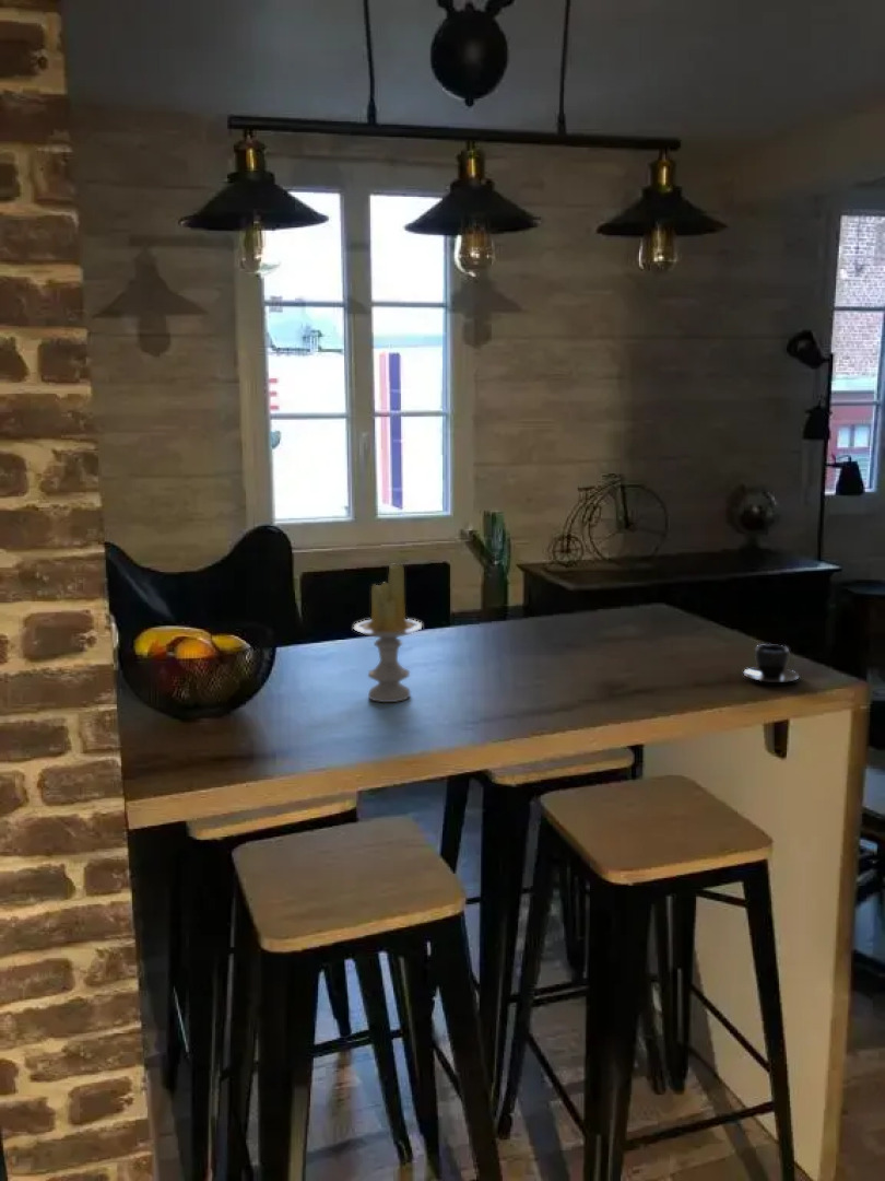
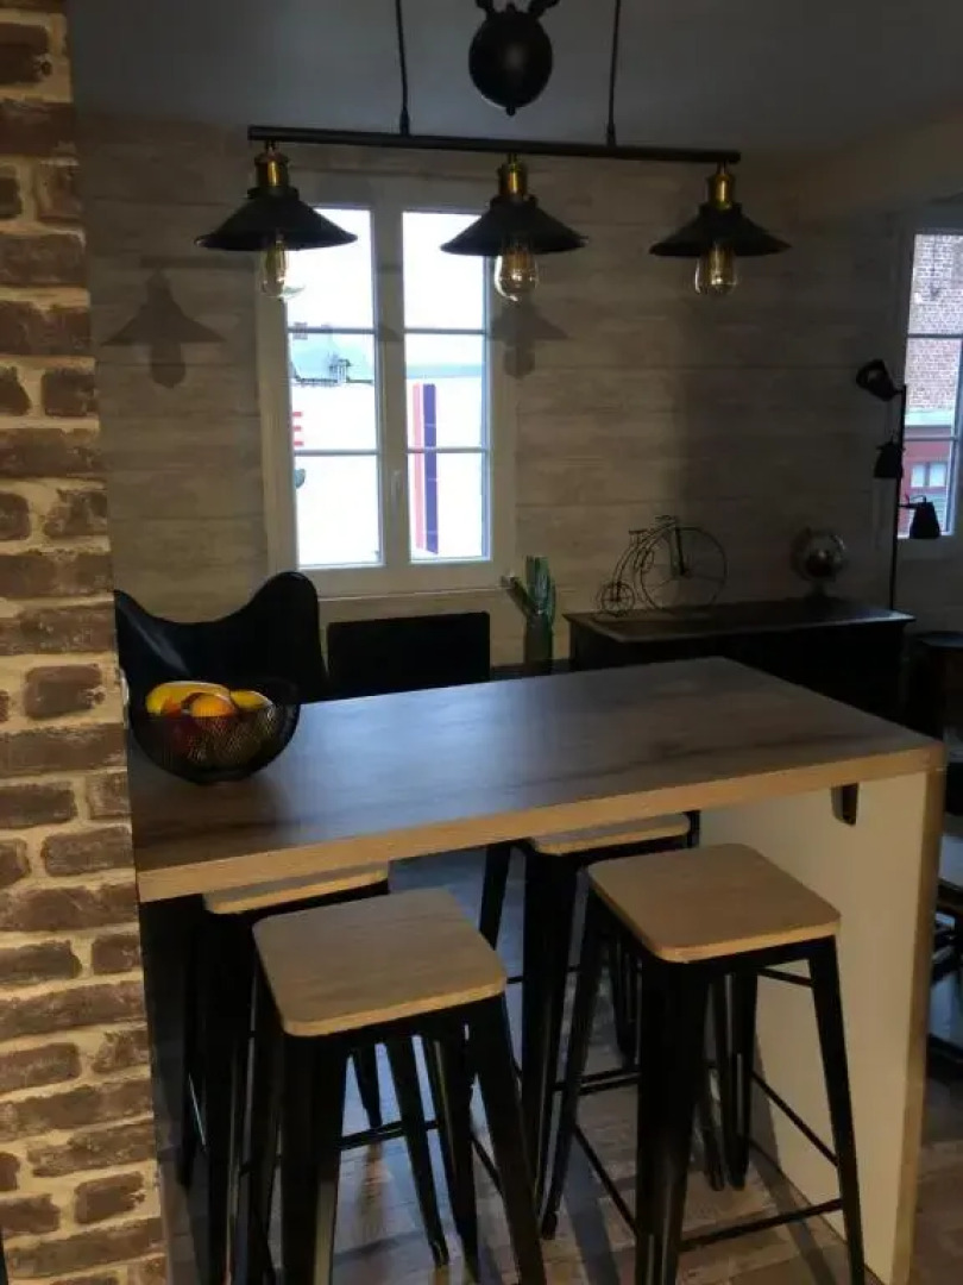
- teacup (771, 663)
- candle (388, 630)
